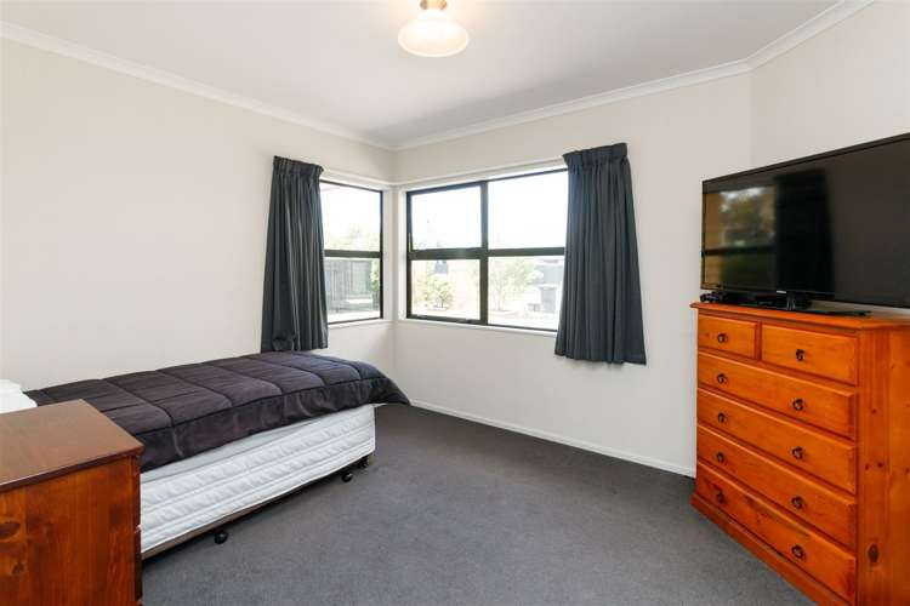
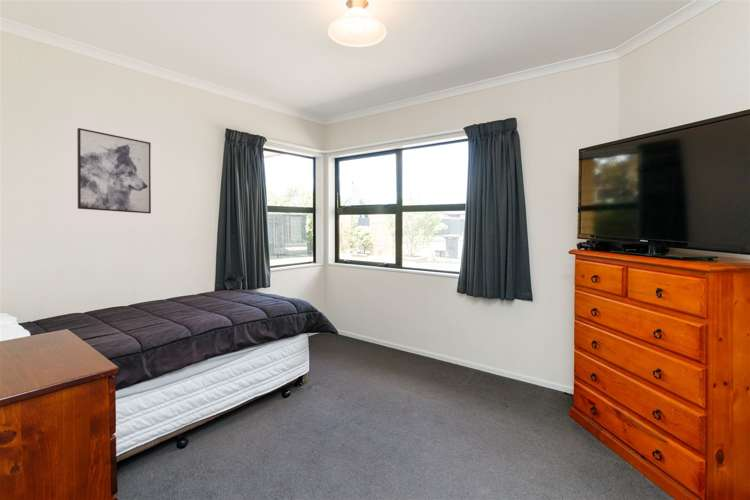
+ wall art (116, 173)
